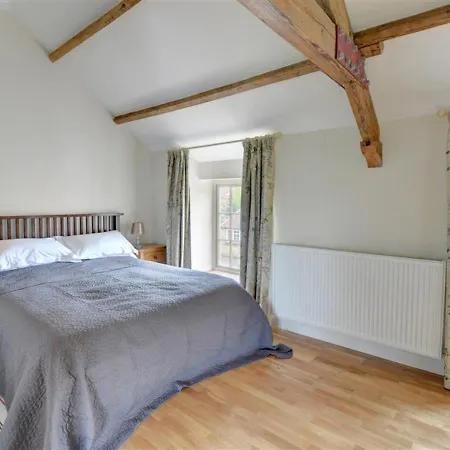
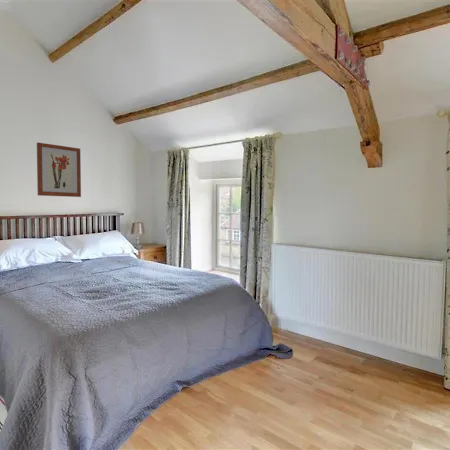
+ wall art (59, 171)
